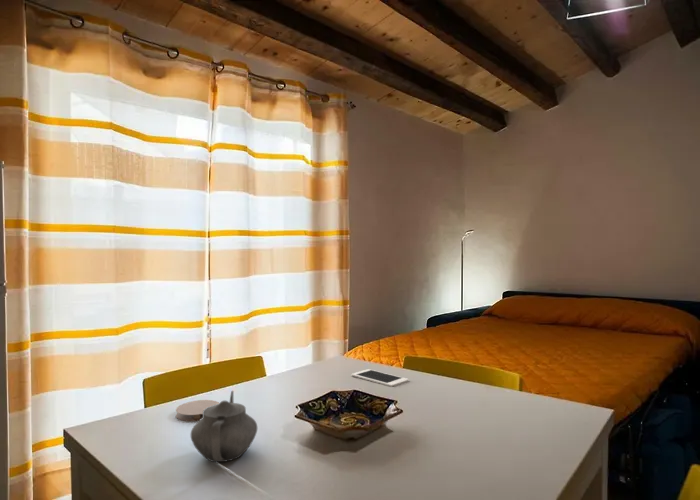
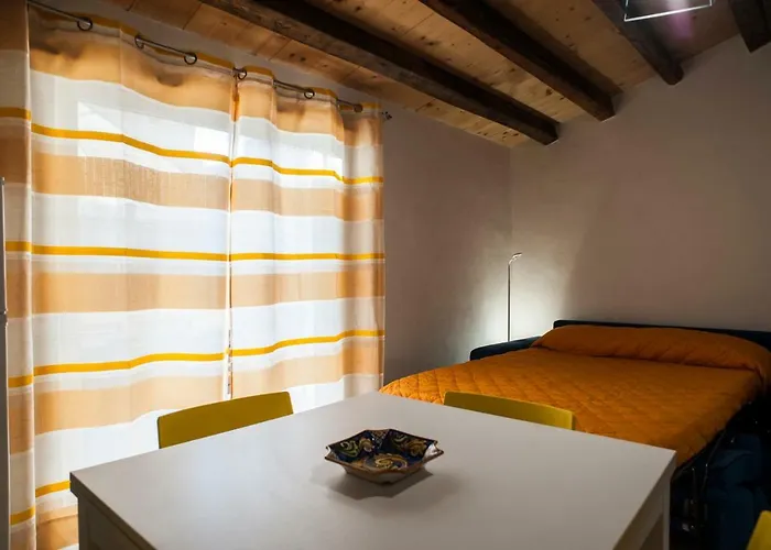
- coaster (198, 409)
- teapot (225, 426)
- cell phone (379, 377)
